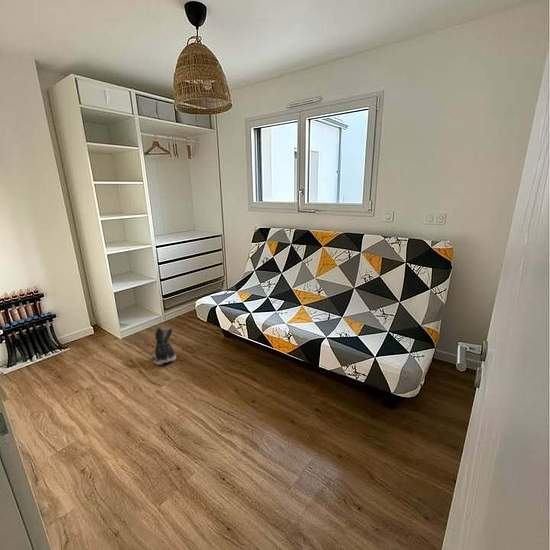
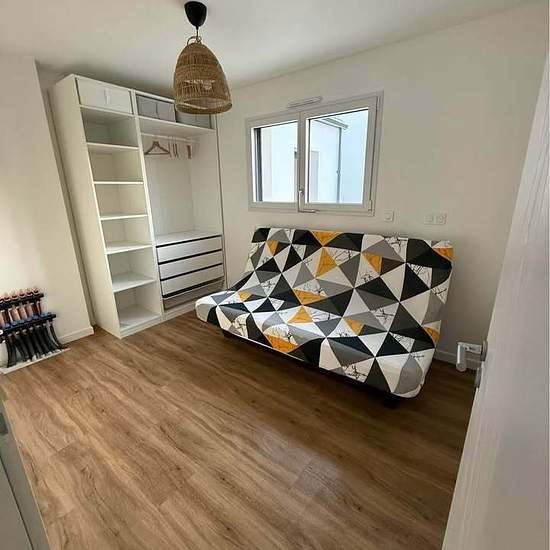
- plush toy (163, 344)
